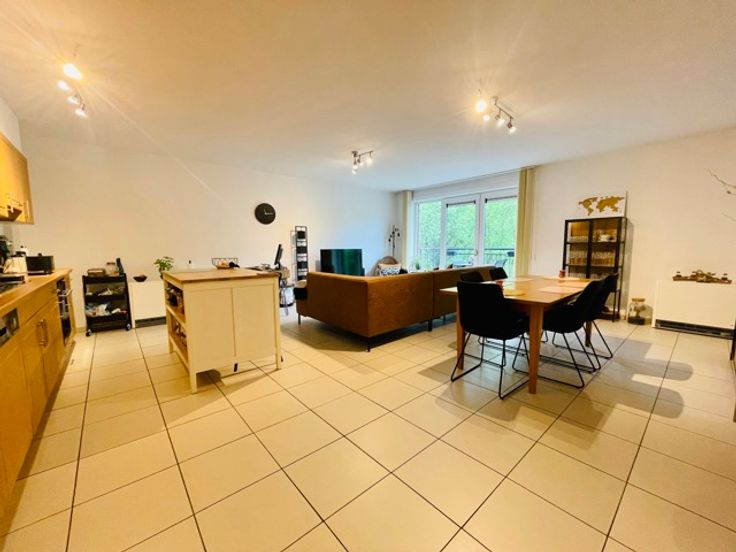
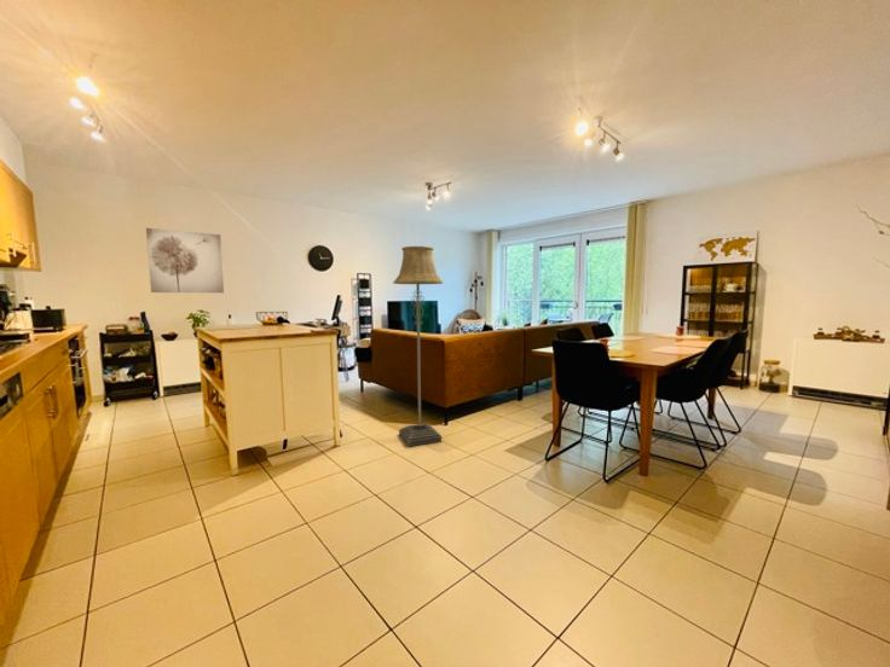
+ floor lamp (418, 344)
+ wall art (186, 262)
